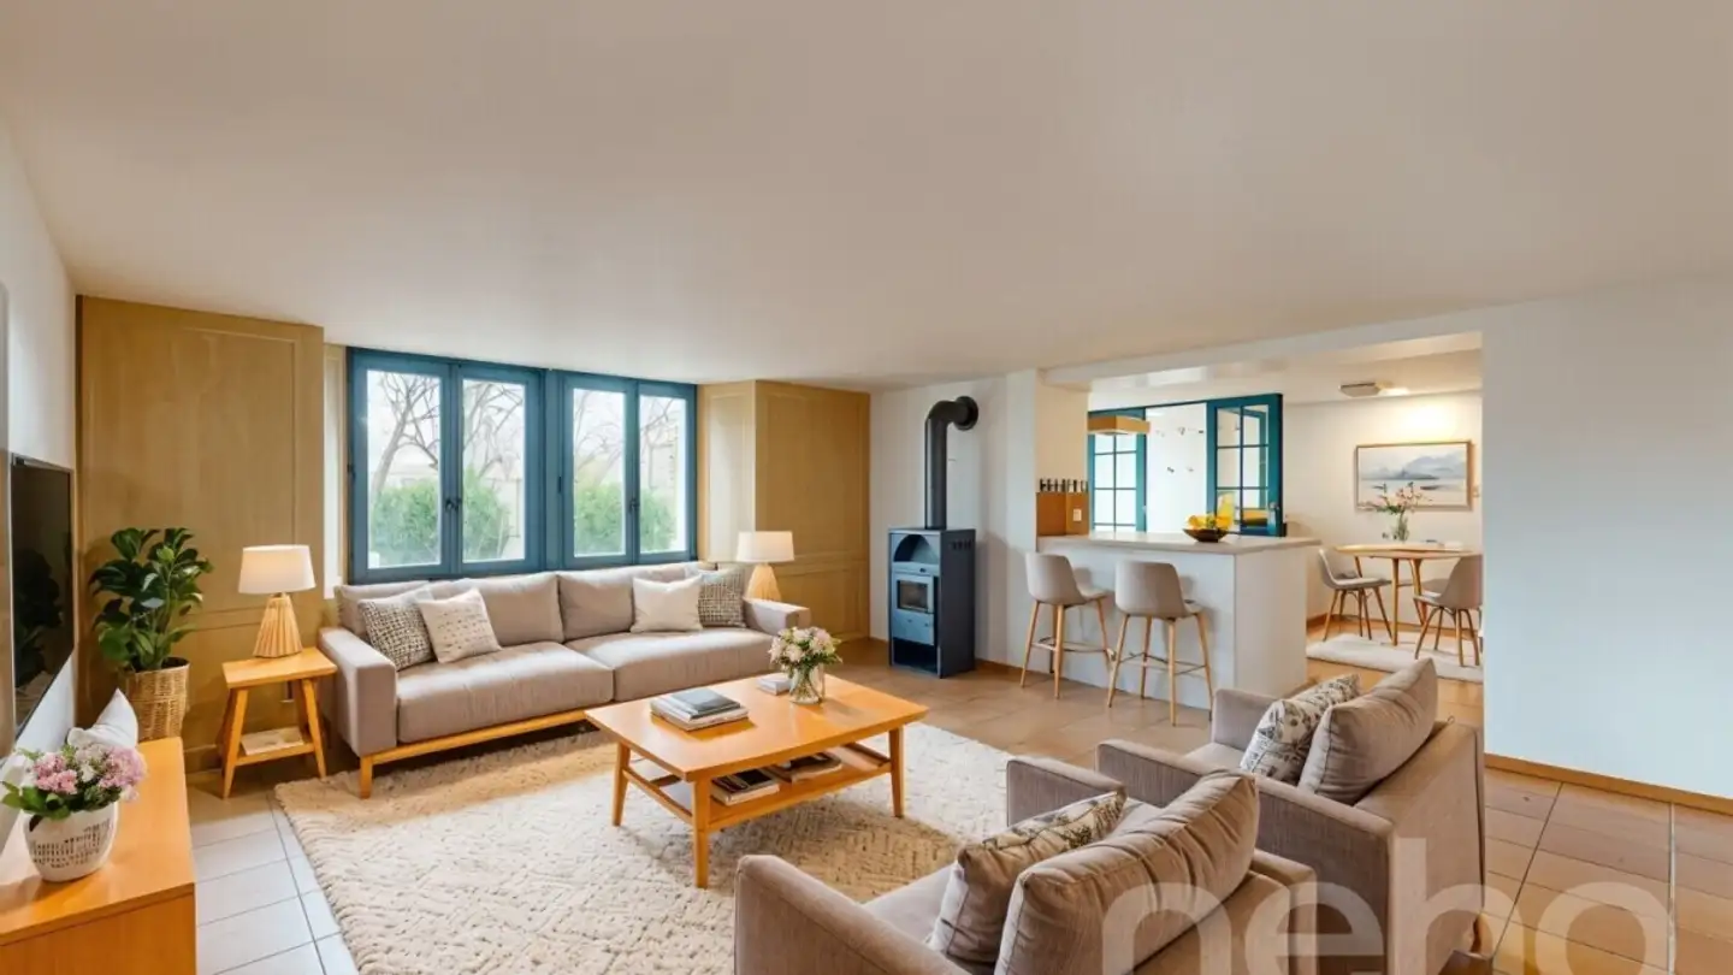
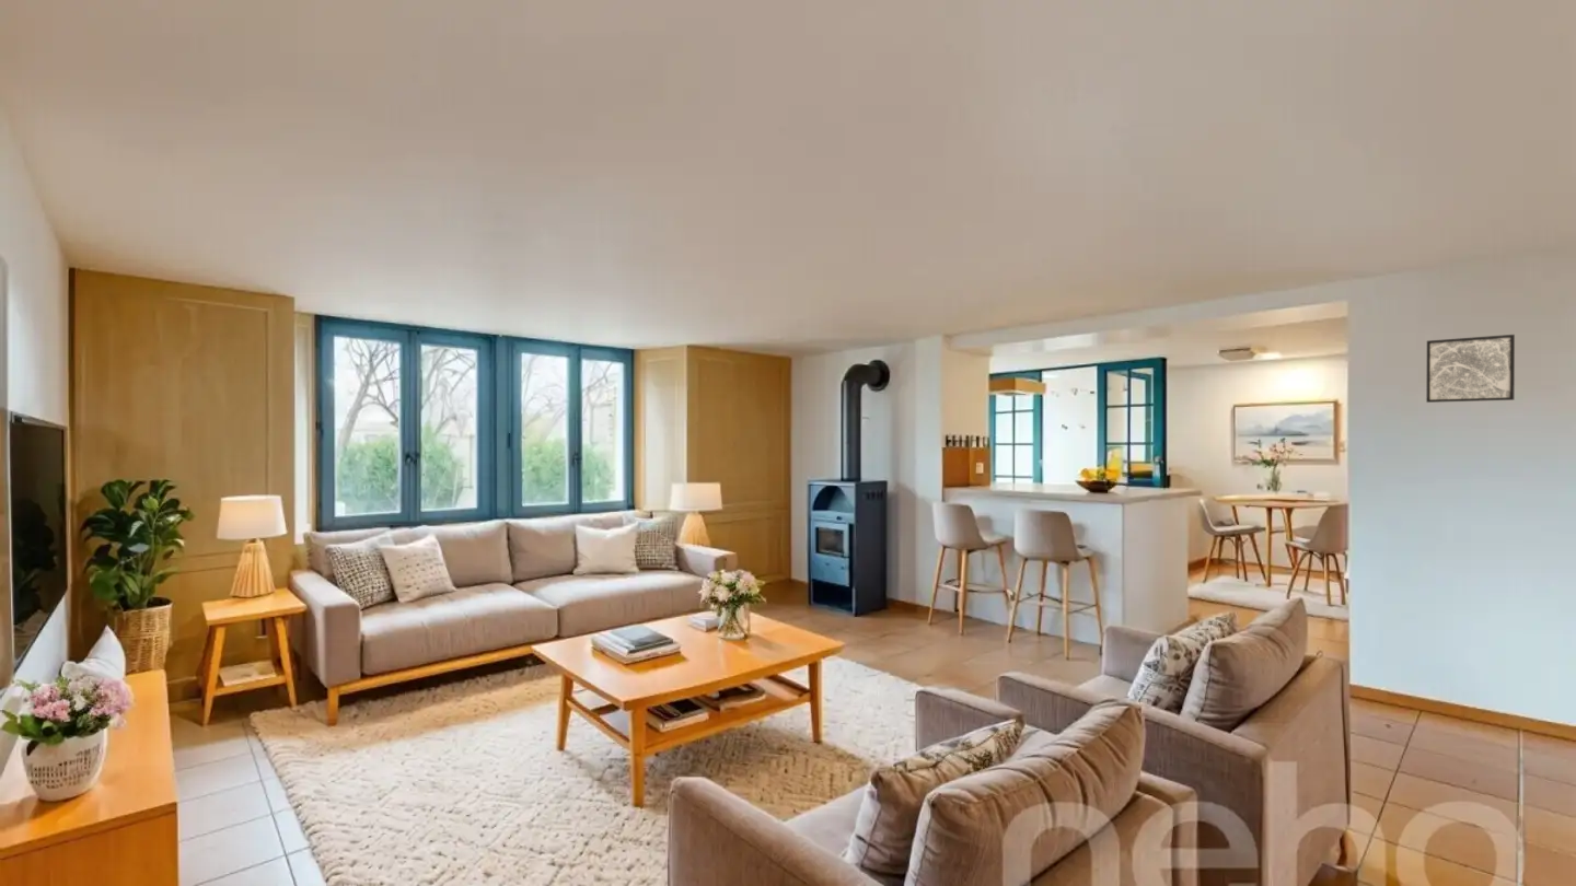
+ wall art (1469, 369)
